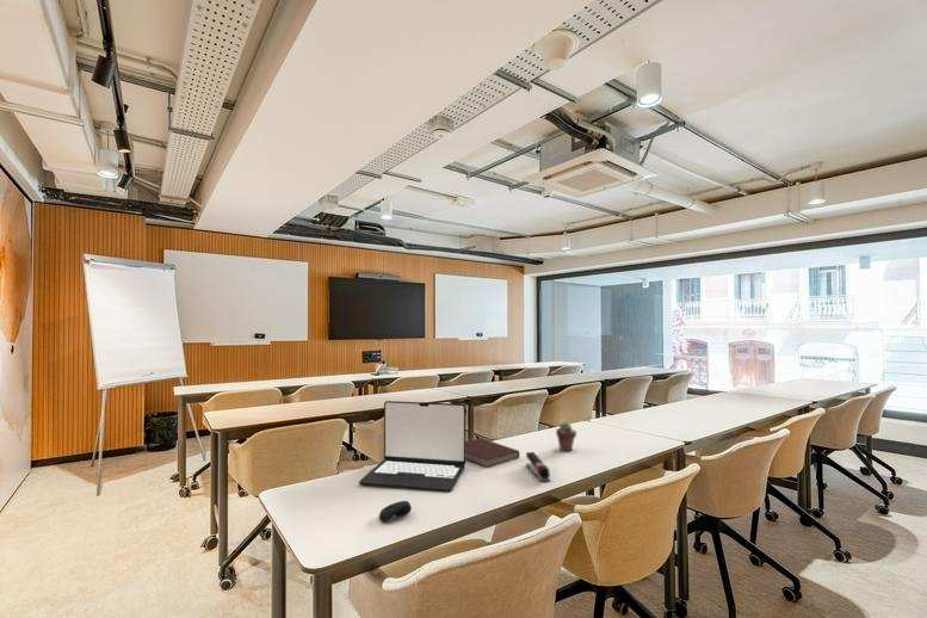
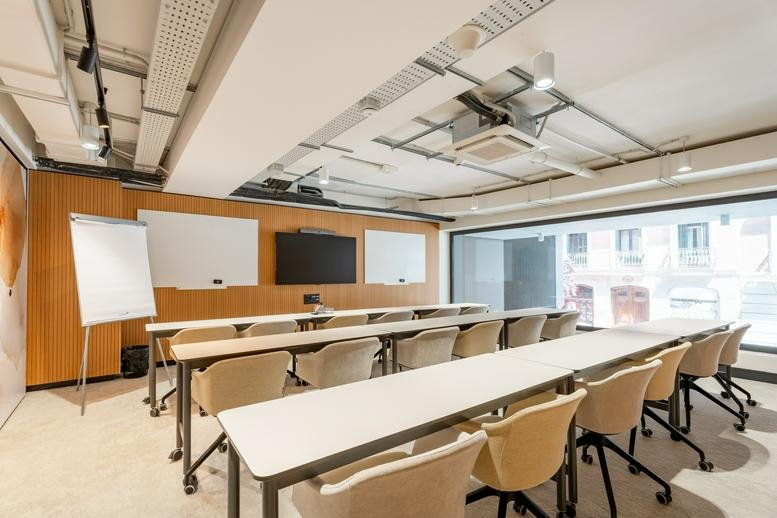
- computer mouse (395, 509)
- potted succulent (566, 435)
- laptop (414, 441)
- stapler (537, 465)
- notebook (483, 451)
